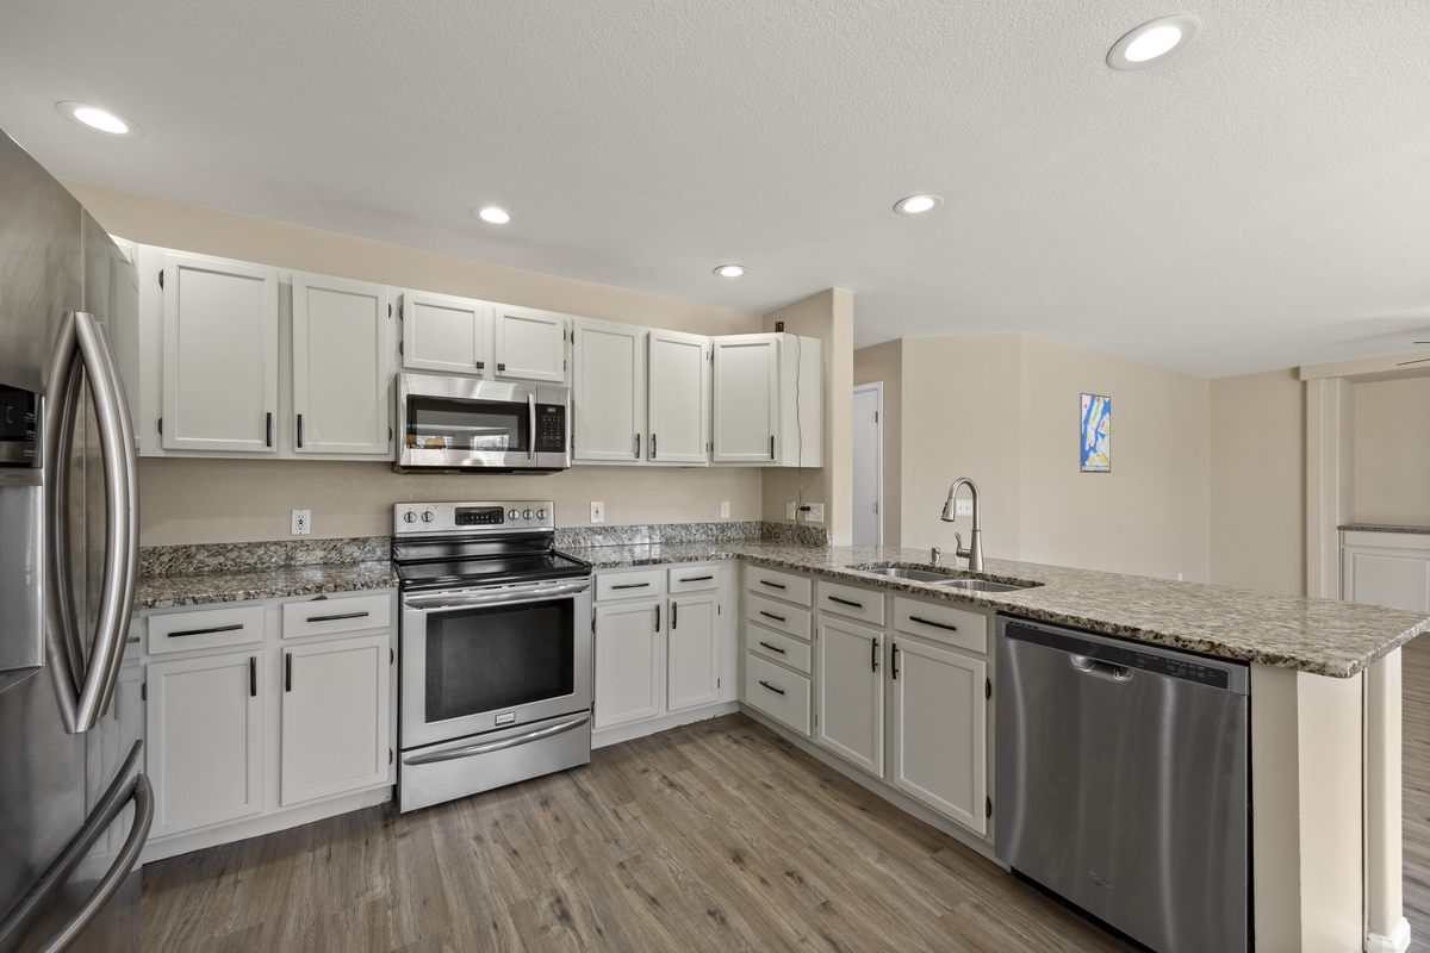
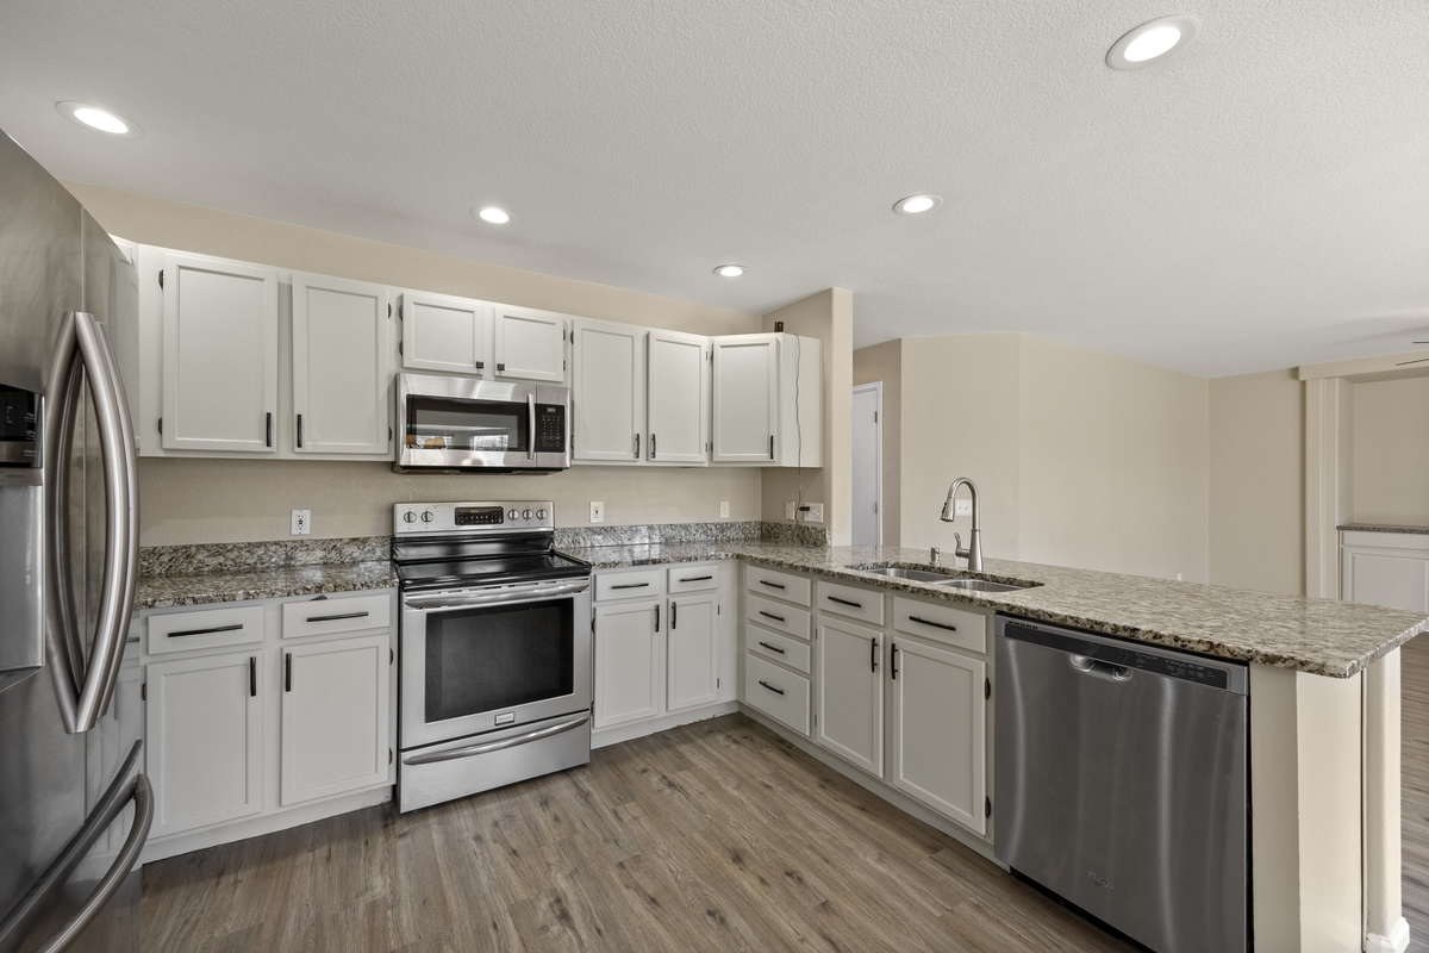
- wall art (1095, 434)
